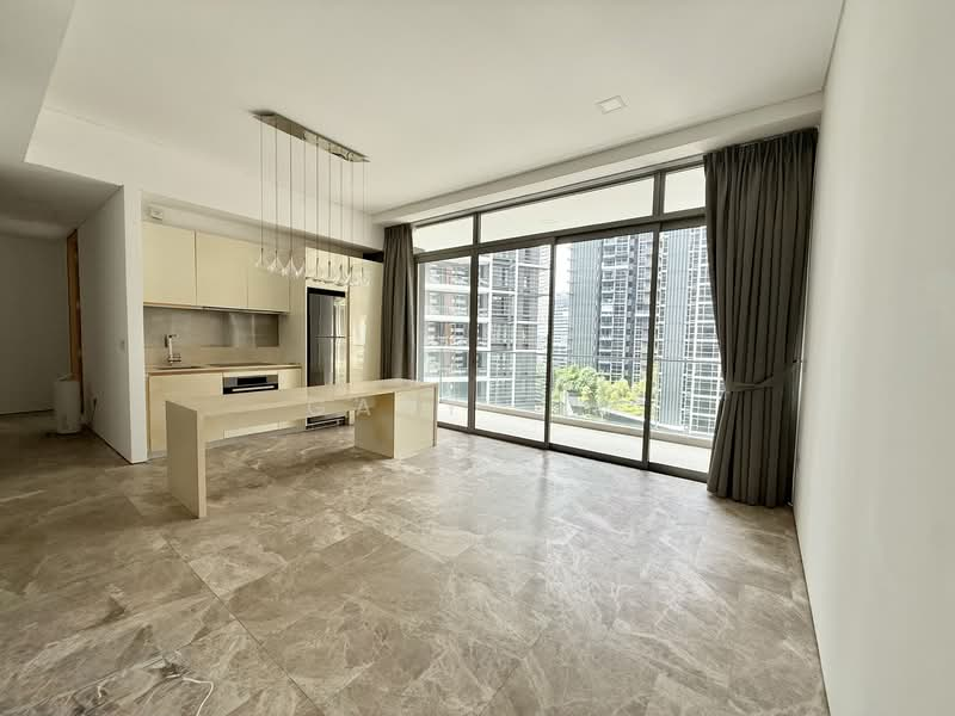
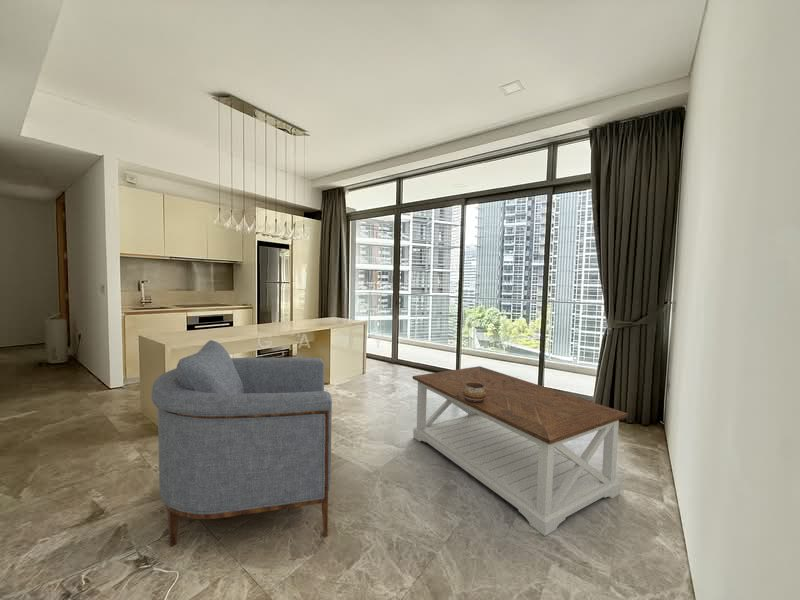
+ coffee table (502, 426)
+ armchair (248, 423)
+ decorative bowl (474, 392)
